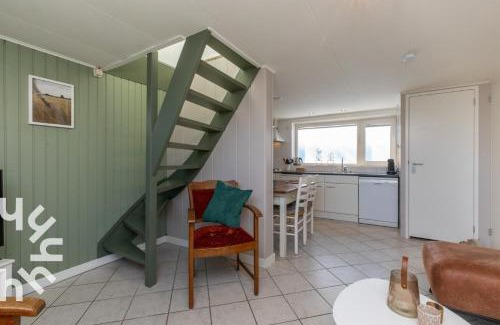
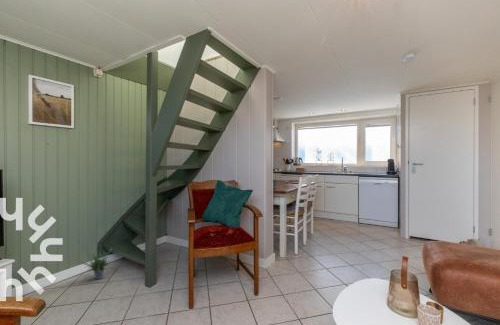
+ potted plant (97, 261)
